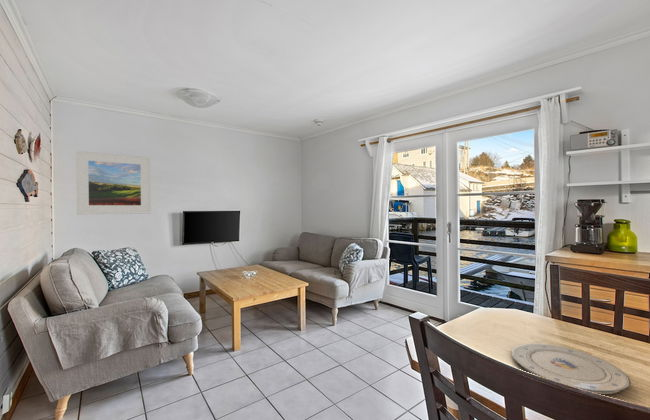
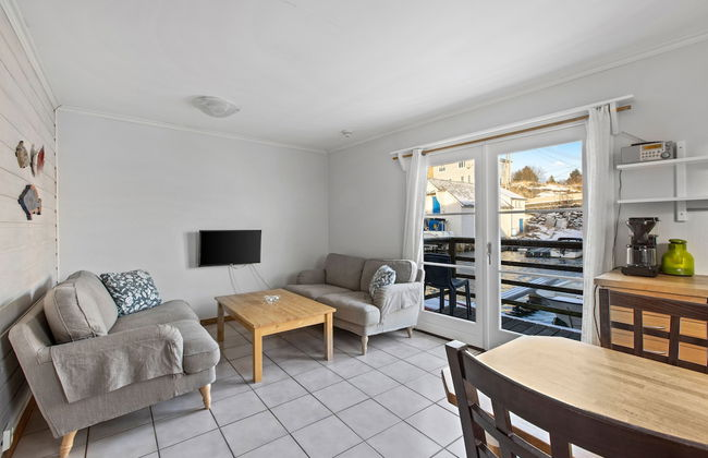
- plate (565, 366)
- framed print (115, 184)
